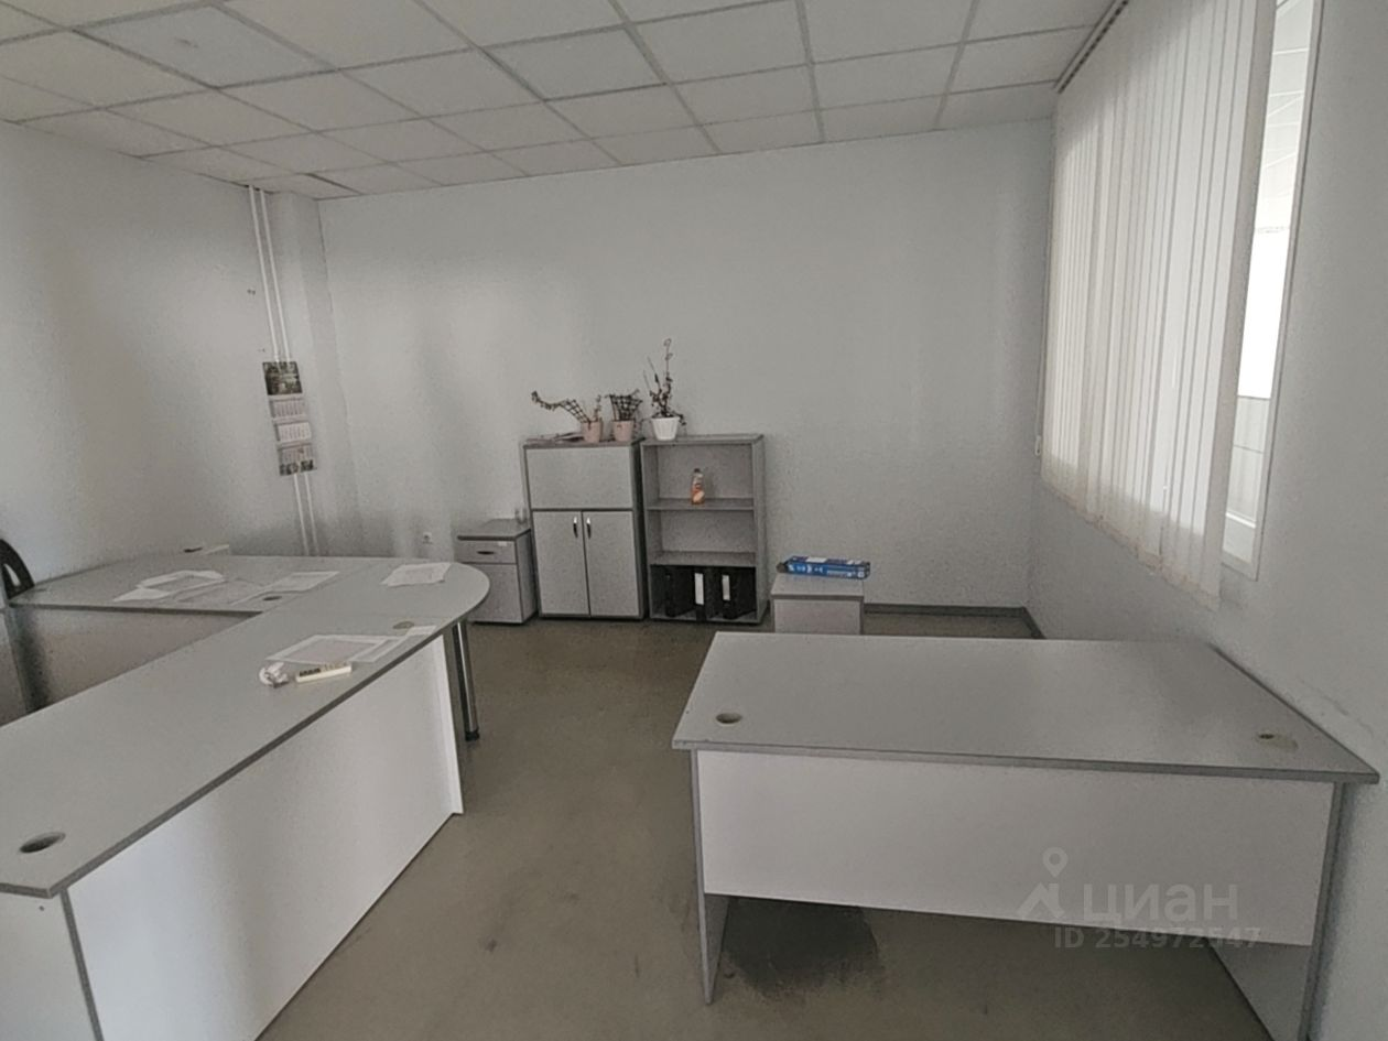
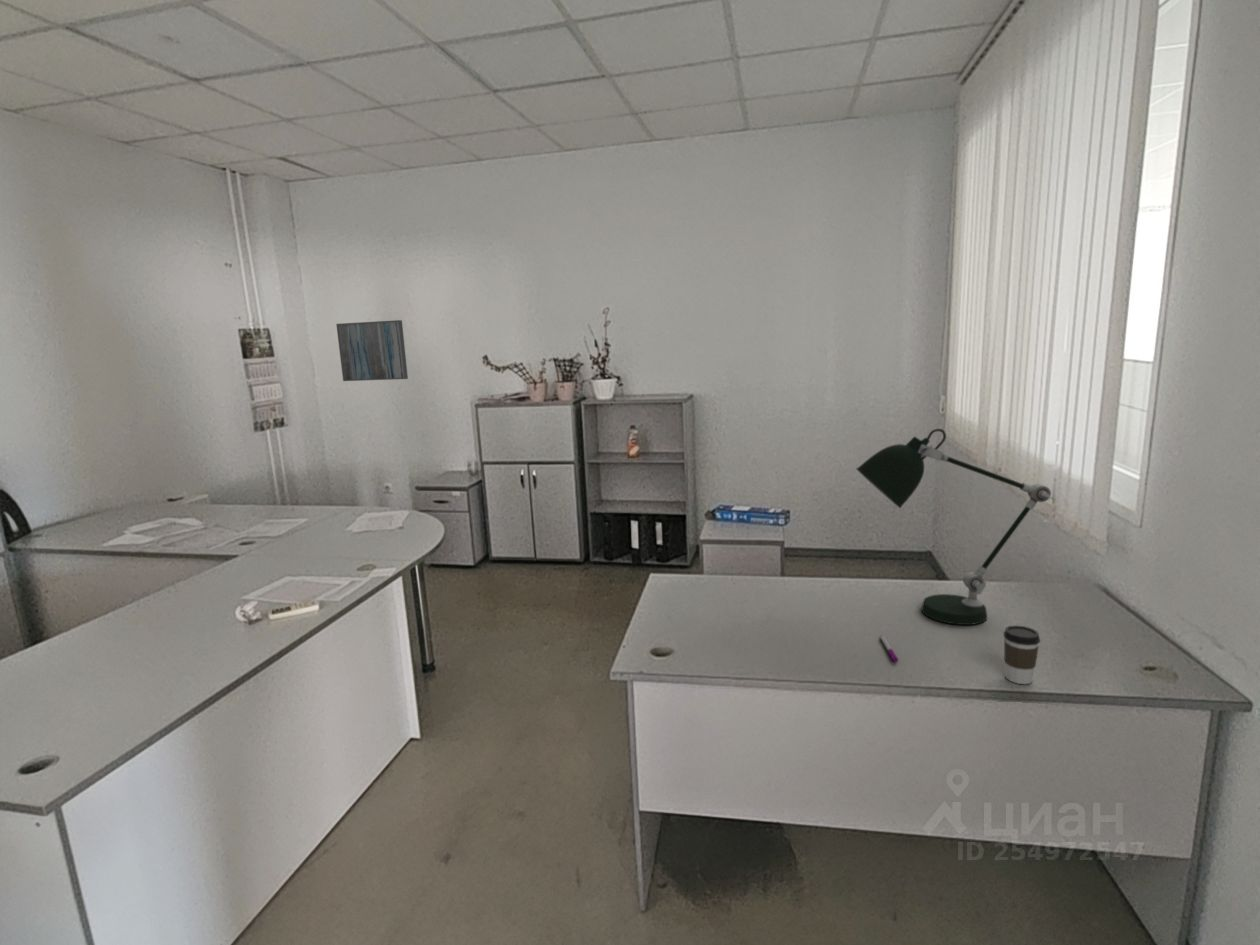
+ wall art (372, 351)
+ desk lamp (912, 493)
+ pen (888, 647)
+ coffee cup (1020, 655)
